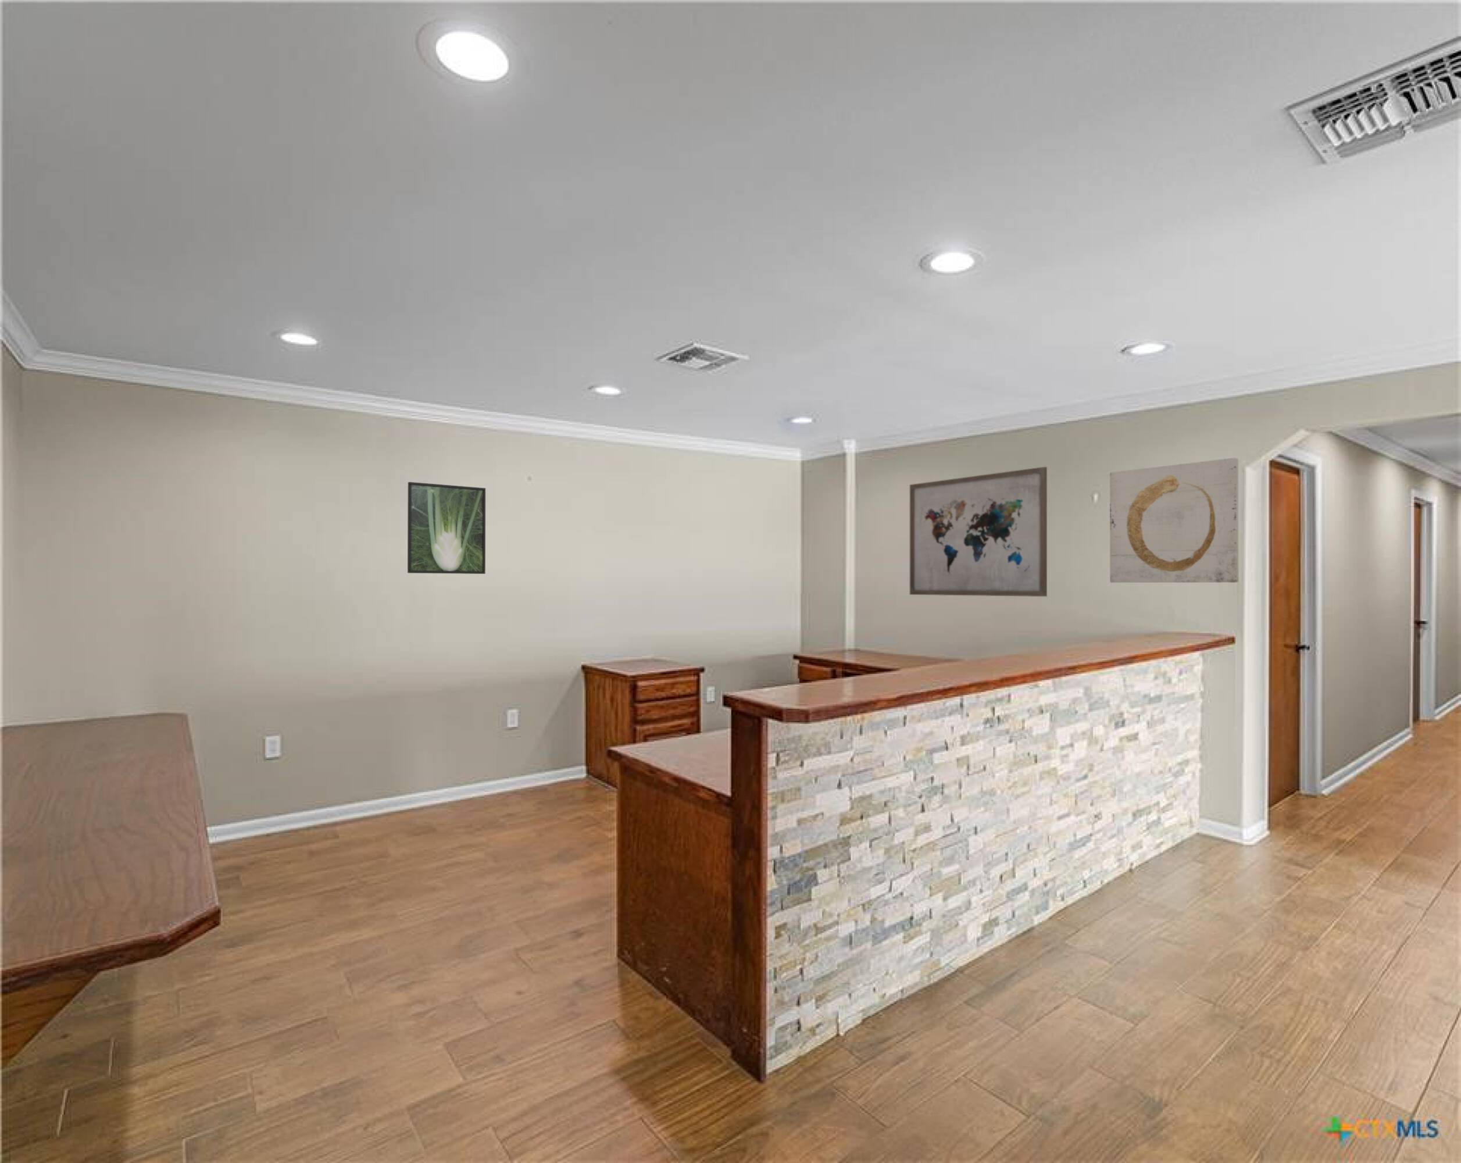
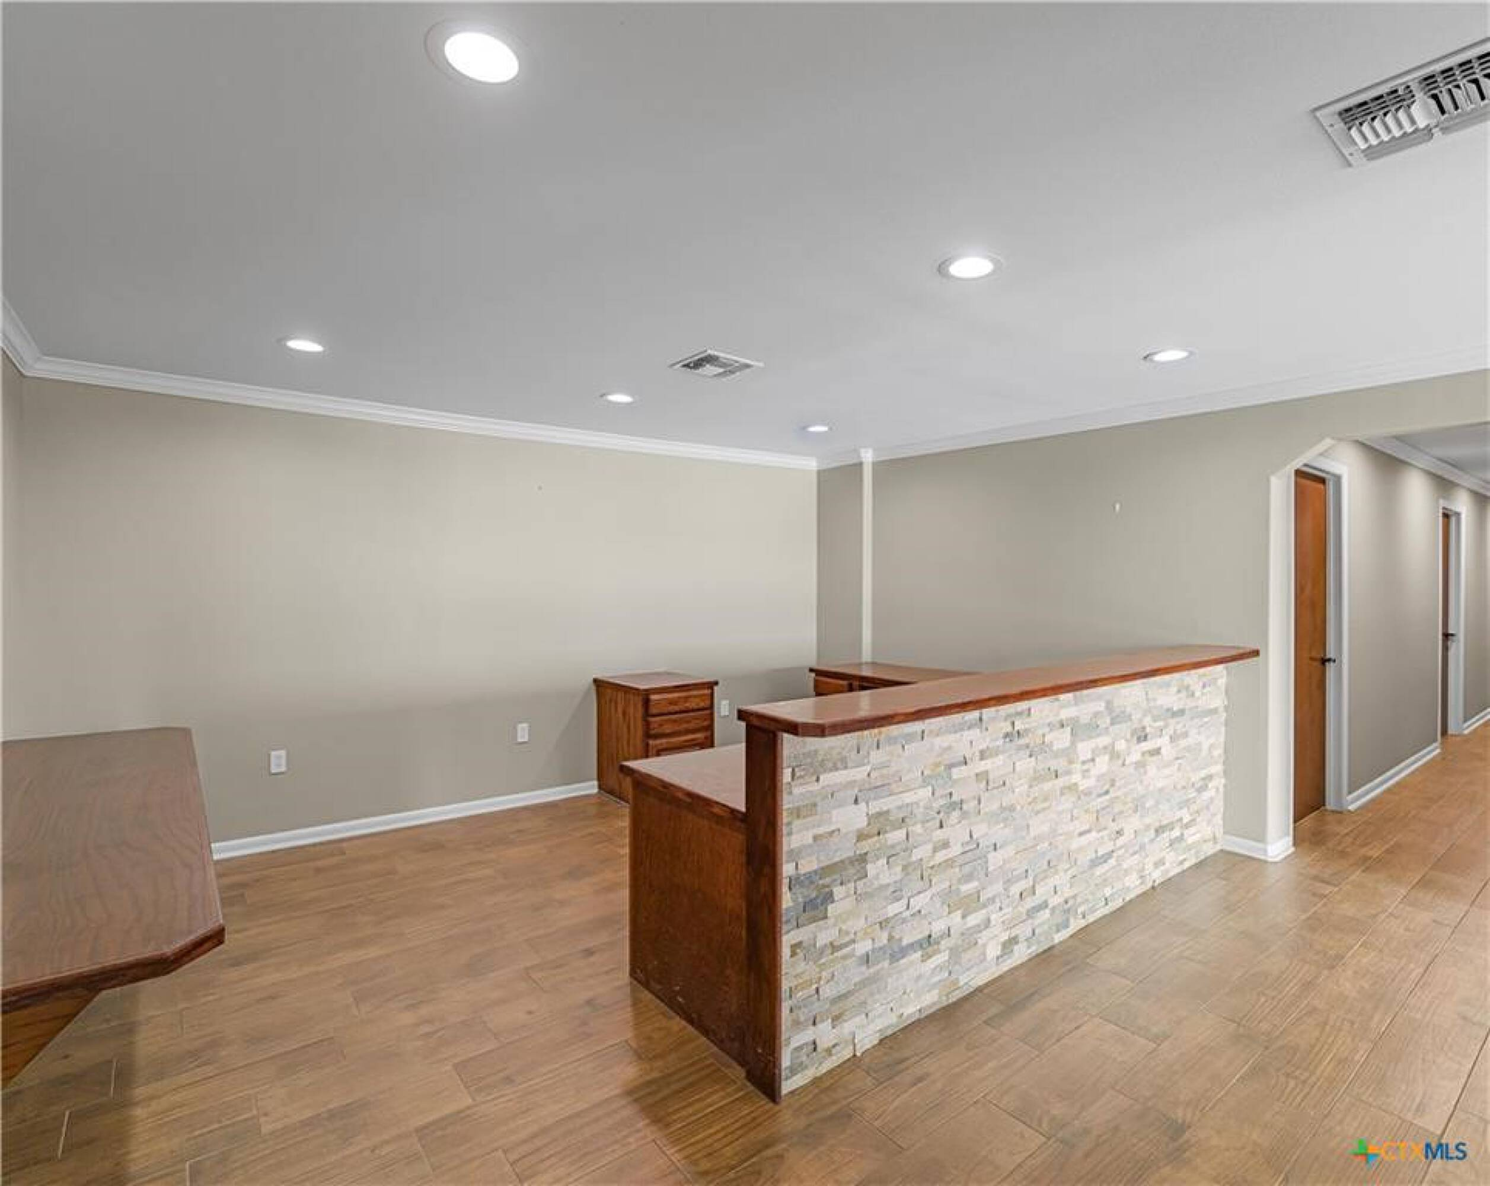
- wall art (973, 535)
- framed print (447, 529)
- wall art (1170, 523)
